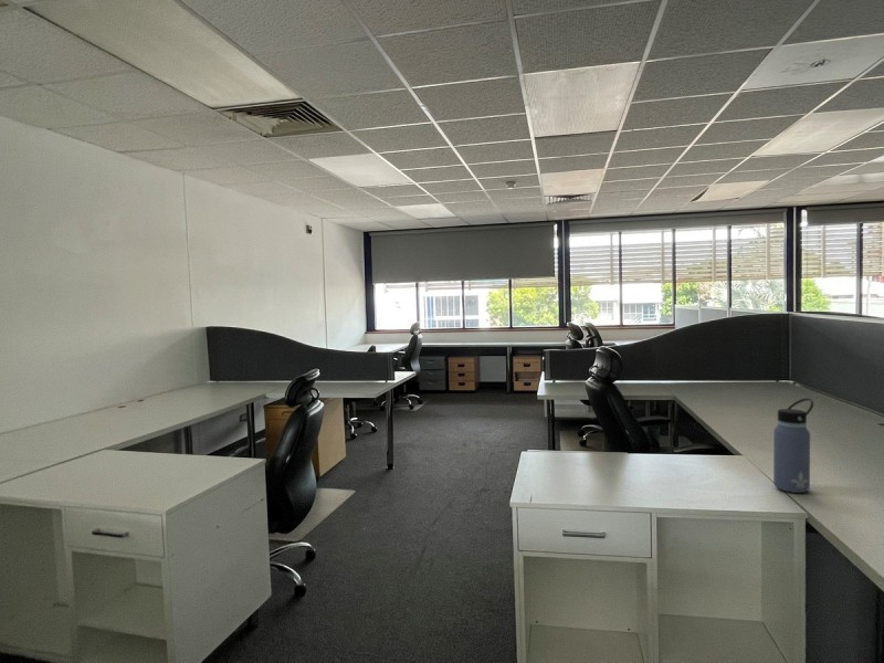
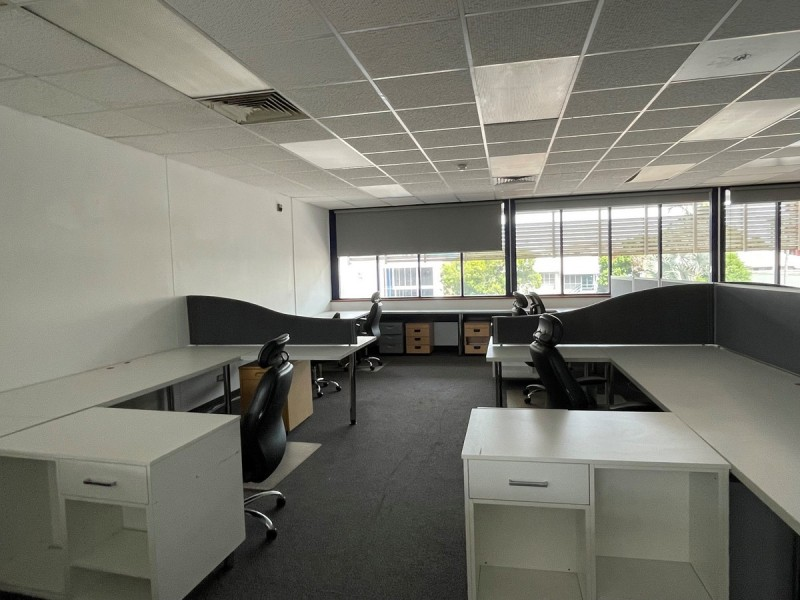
- water bottle (792, 443)
